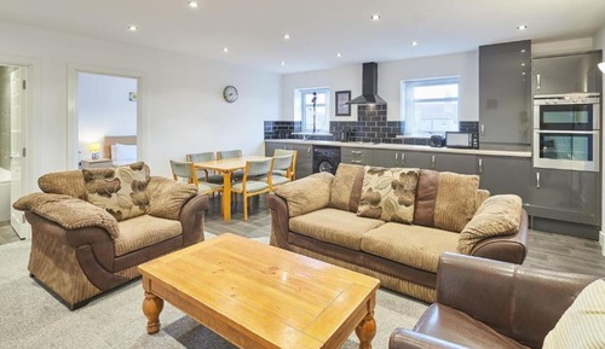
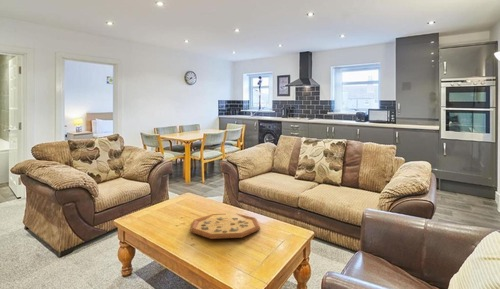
+ decorative tray (225, 224)
